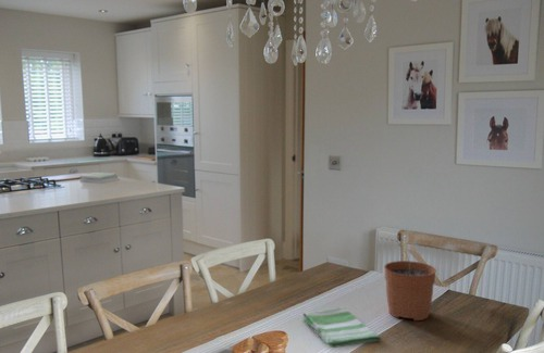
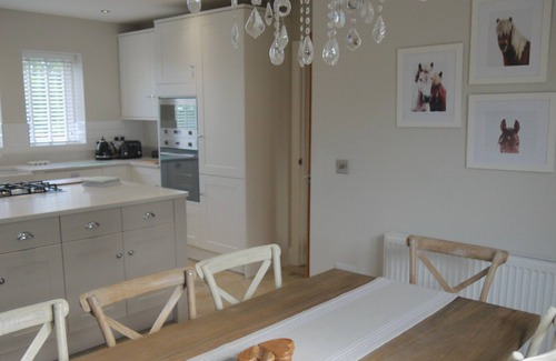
- plant pot (409, 279)
- dish towel (338, 325)
